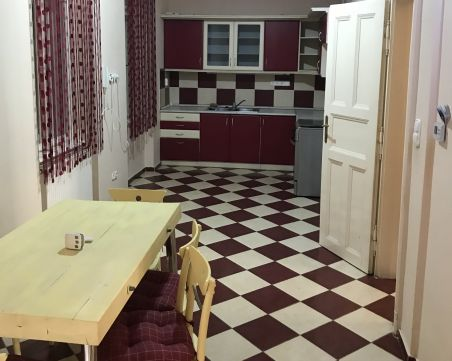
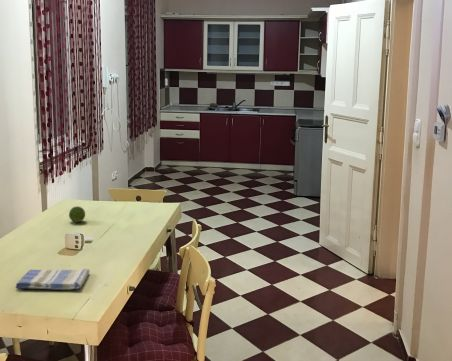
+ fruit (77, 214)
+ dish towel (54, 277)
